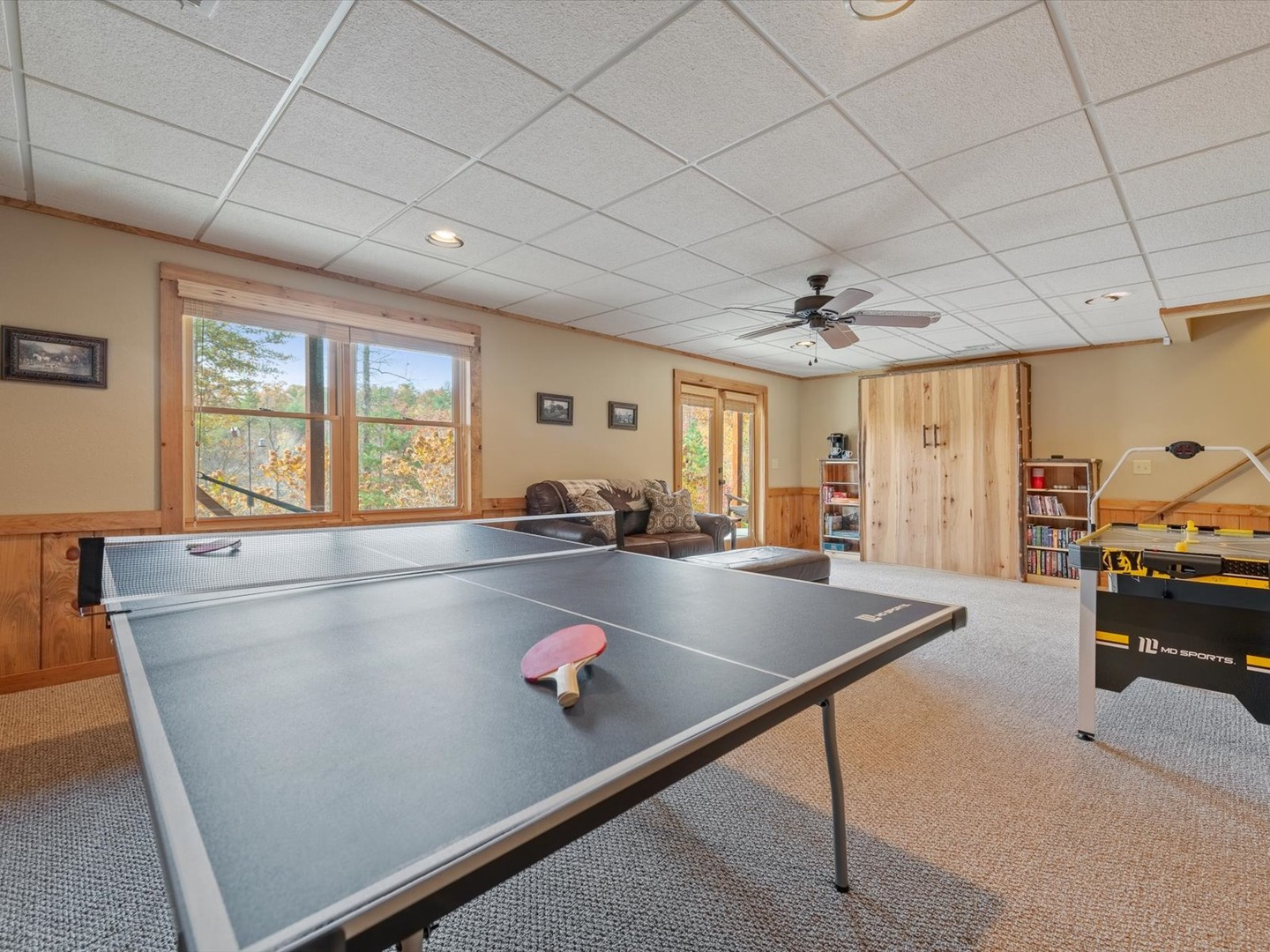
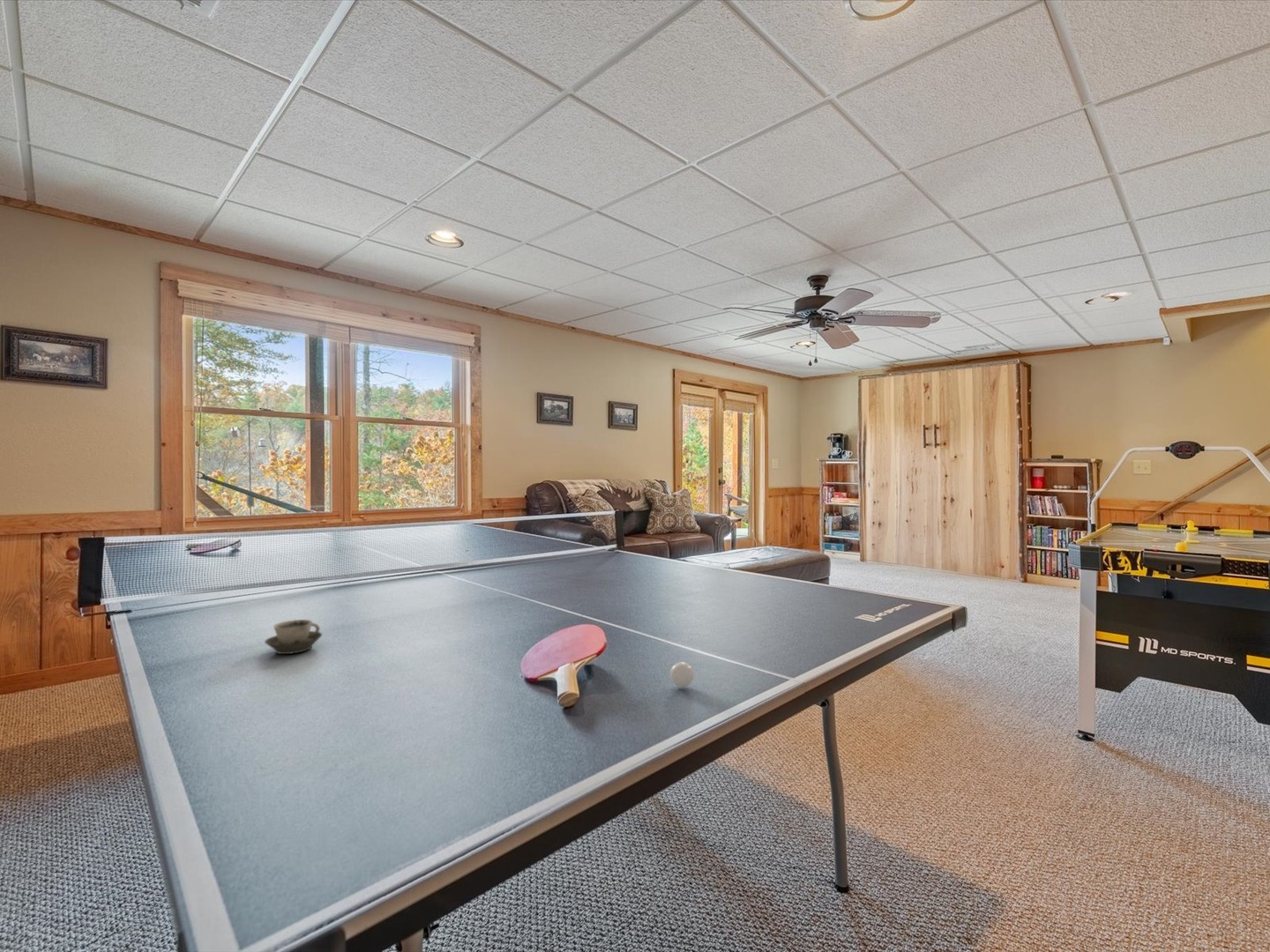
+ cup (294, 636)
+ ping-pong ball (682, 674)
